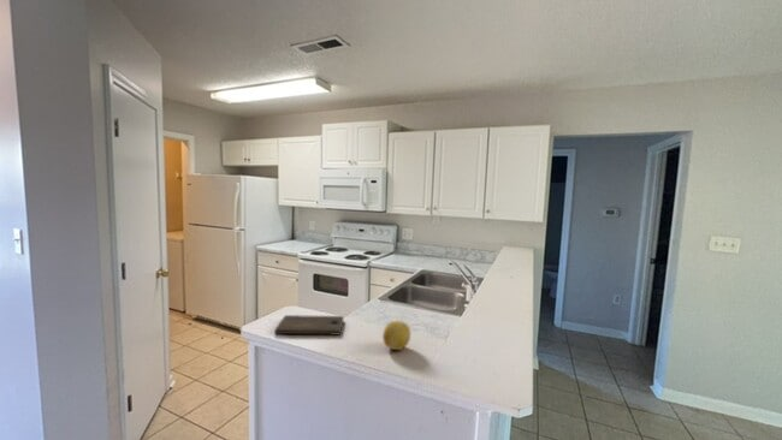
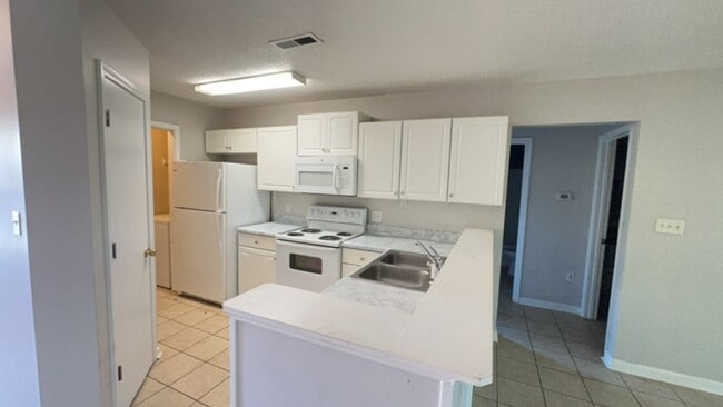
- cutting board (310, 325)
- fruit (396, 334)
